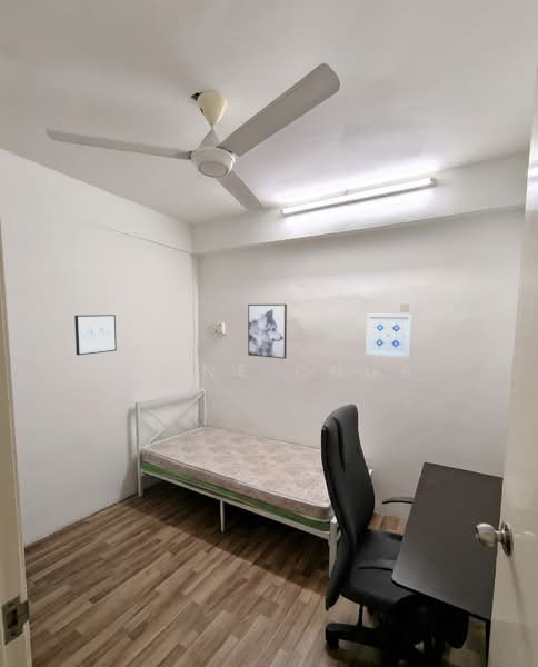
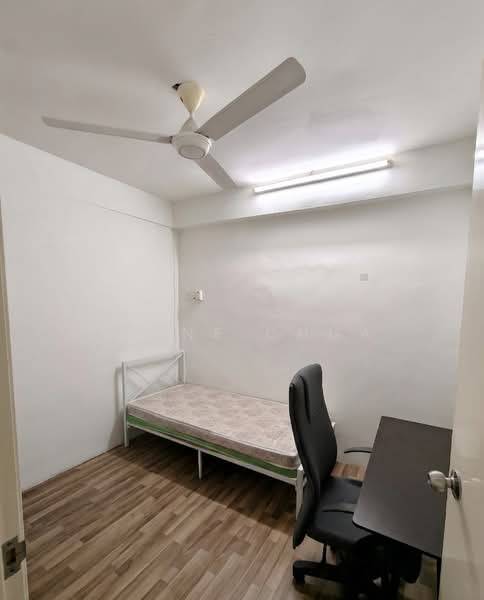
- wall art (97, 334)
- wall art (388, 335)
- wall art (266, 330)
